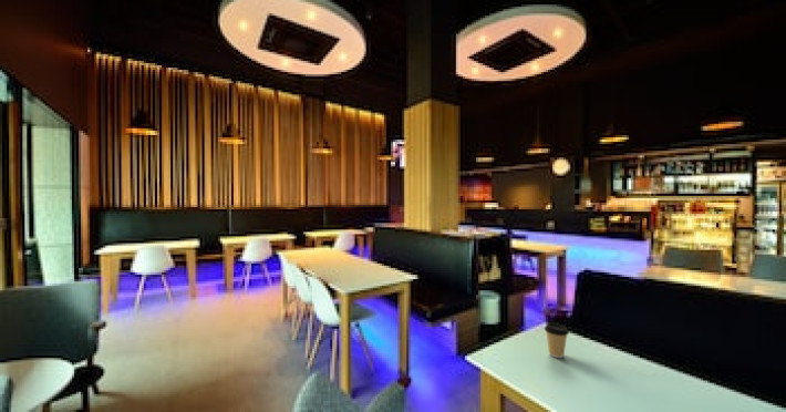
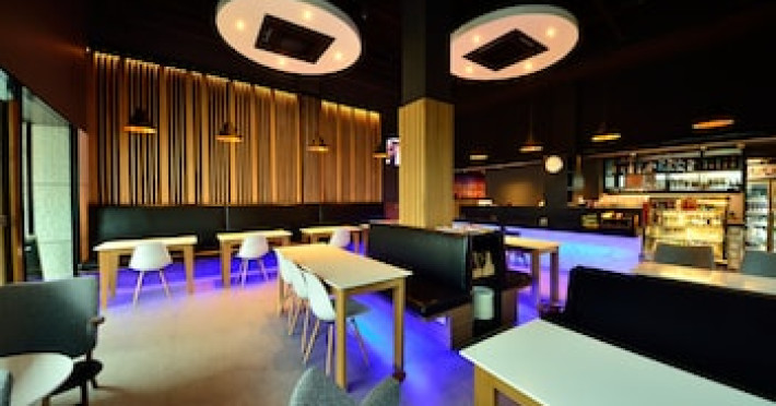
- coffee cup (556, 340)
